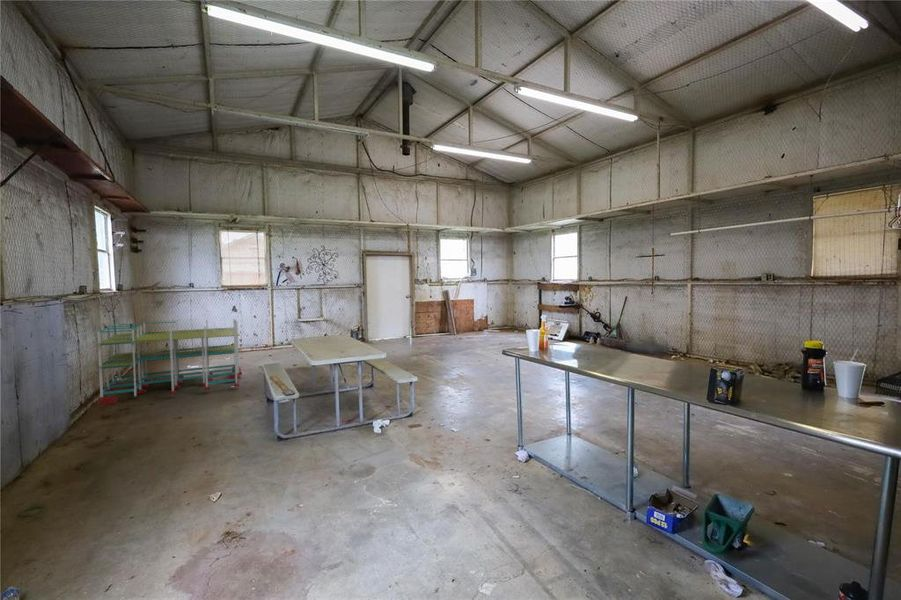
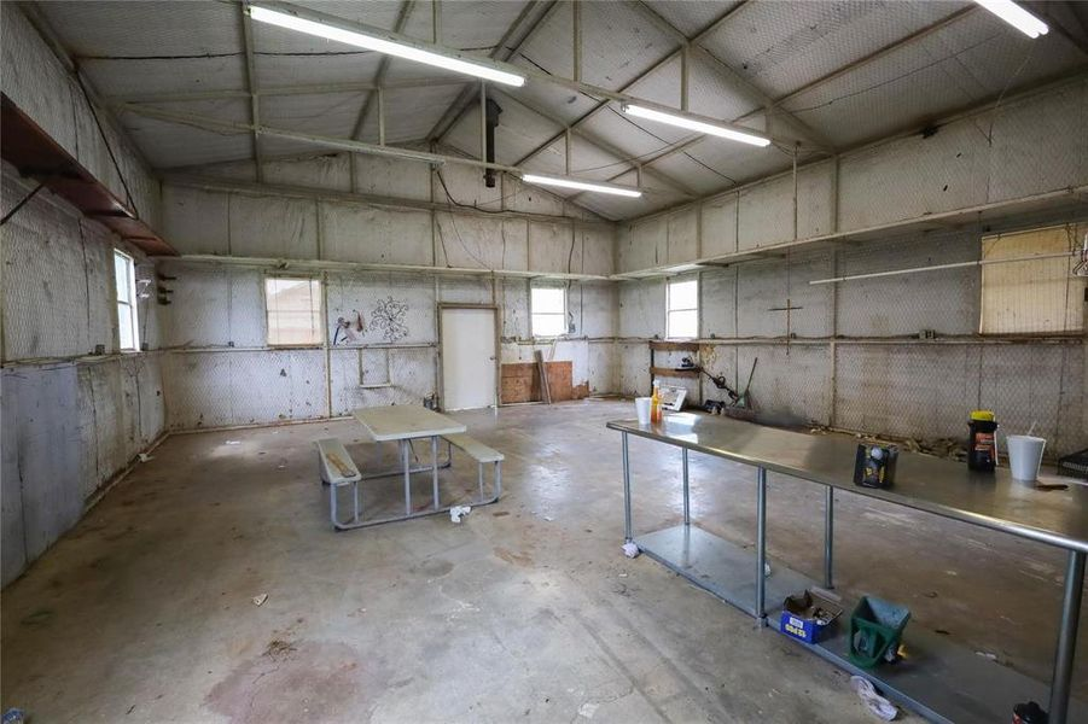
- workbench (177, 356)
